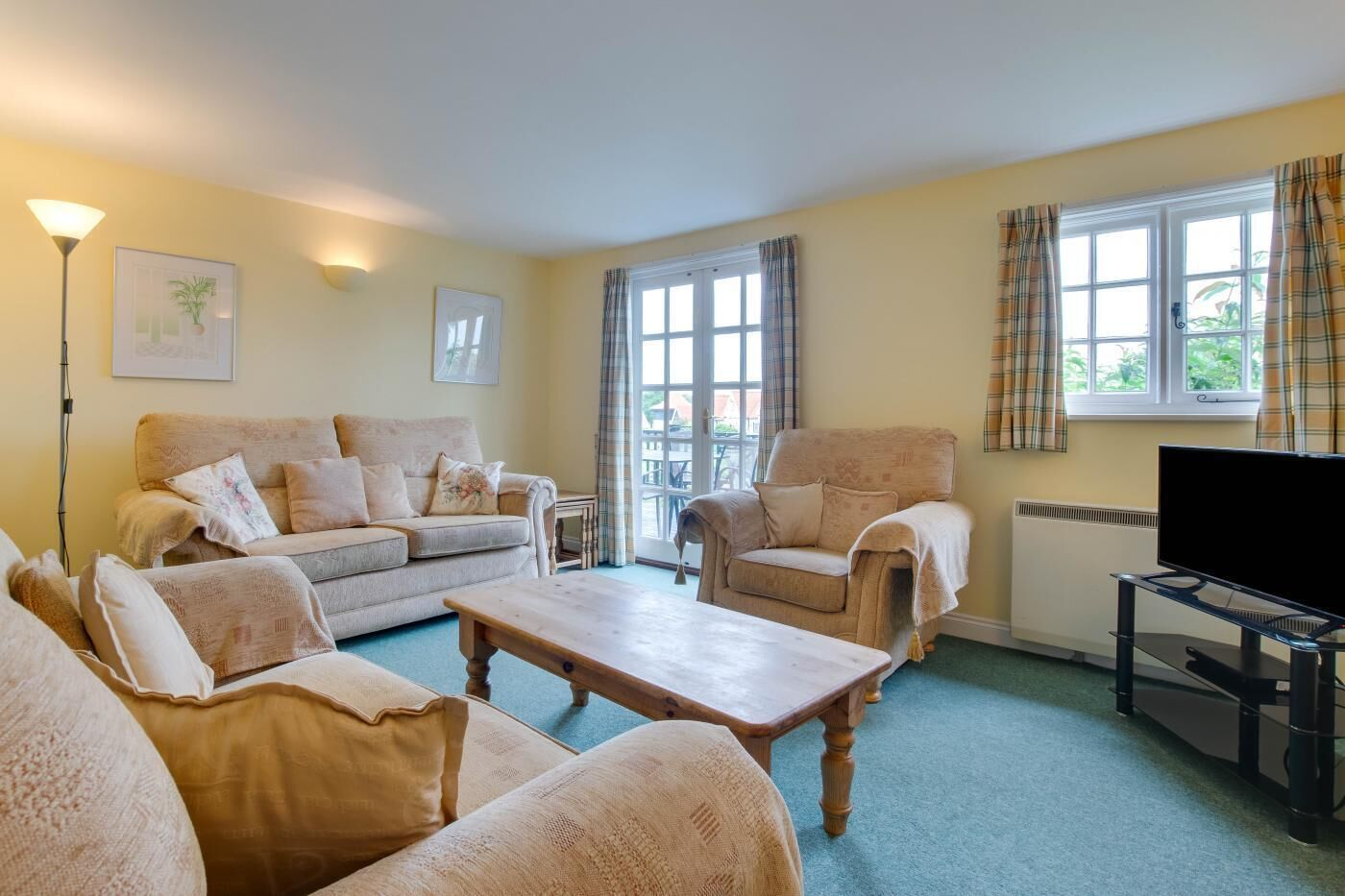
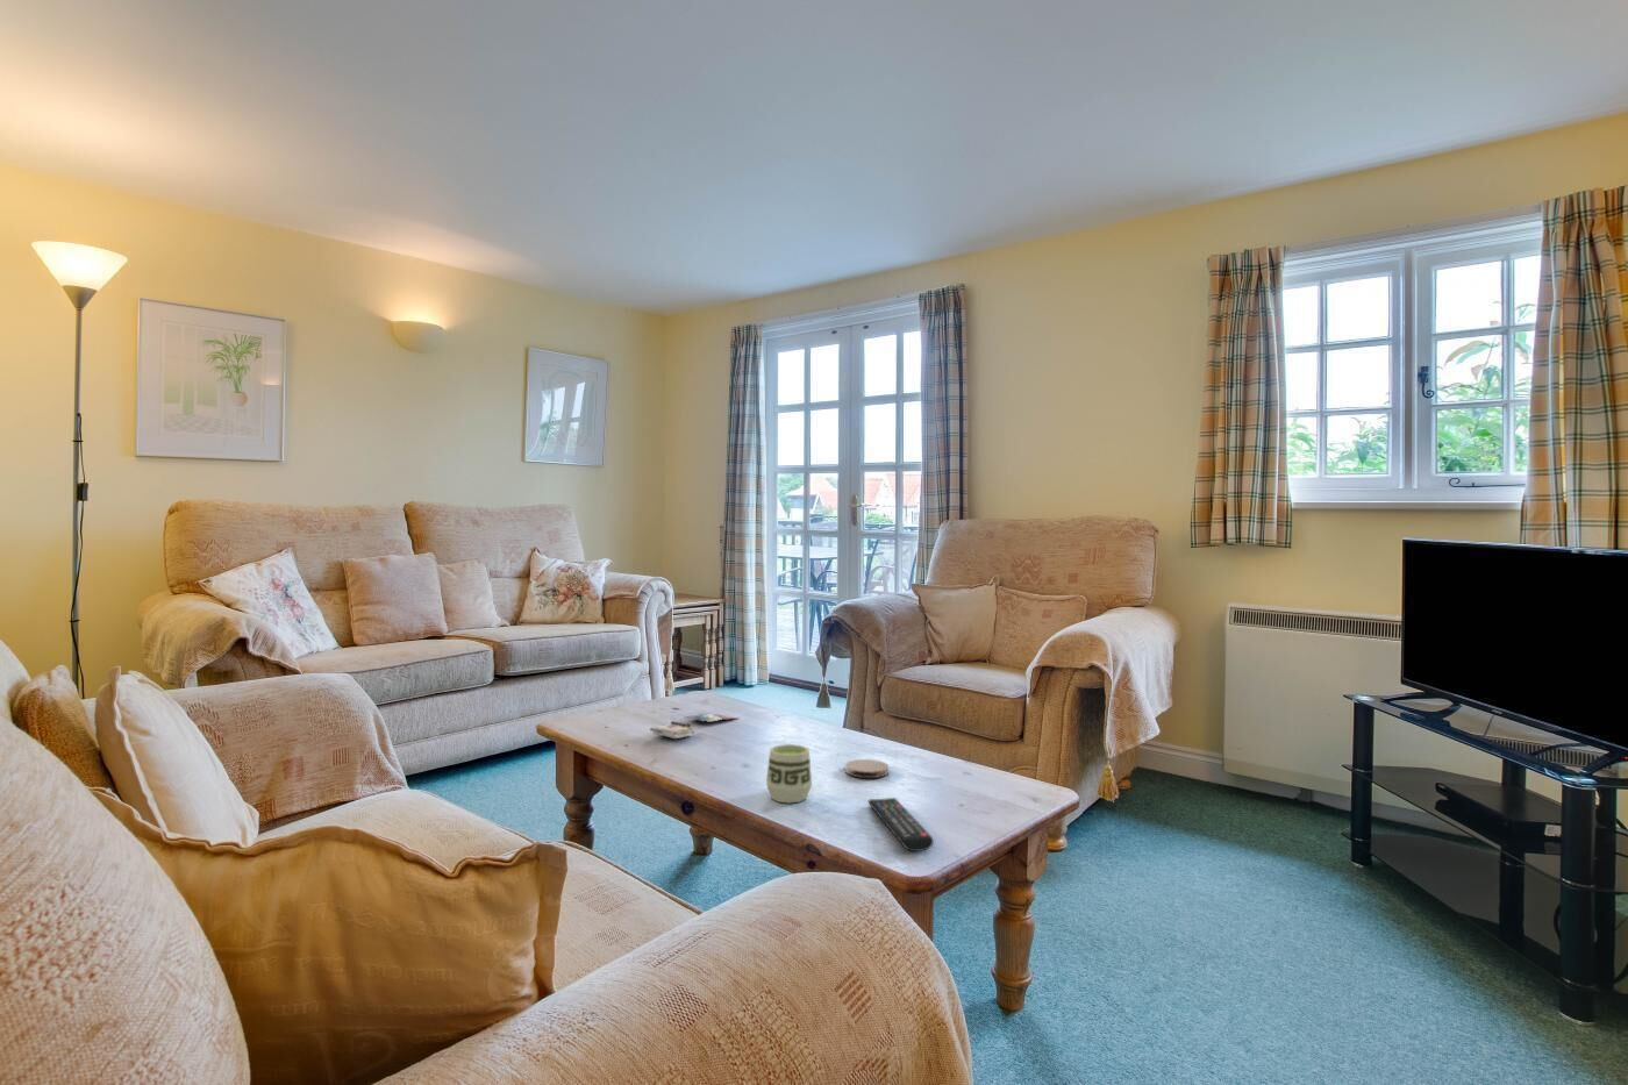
+ coaster (867, 768)
+ cup (788, 774)
+ remote control (898, 821)
+ magazine (696, 718)
